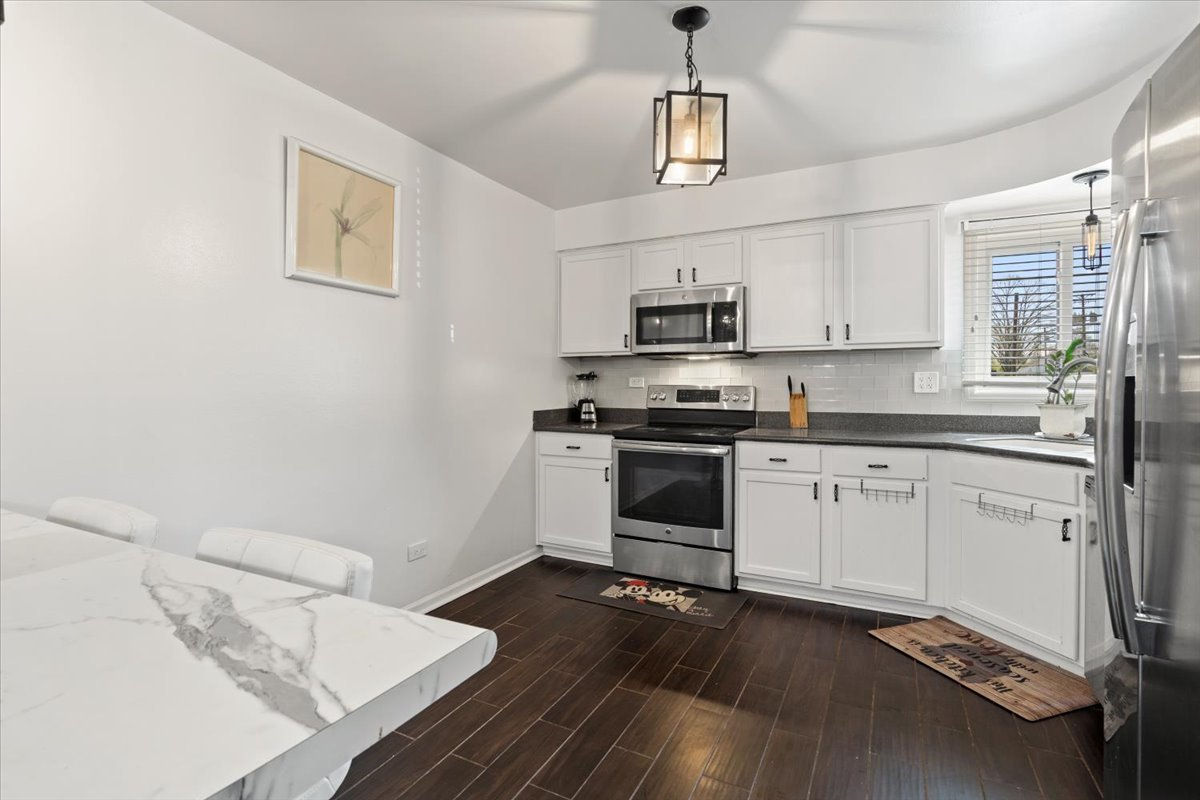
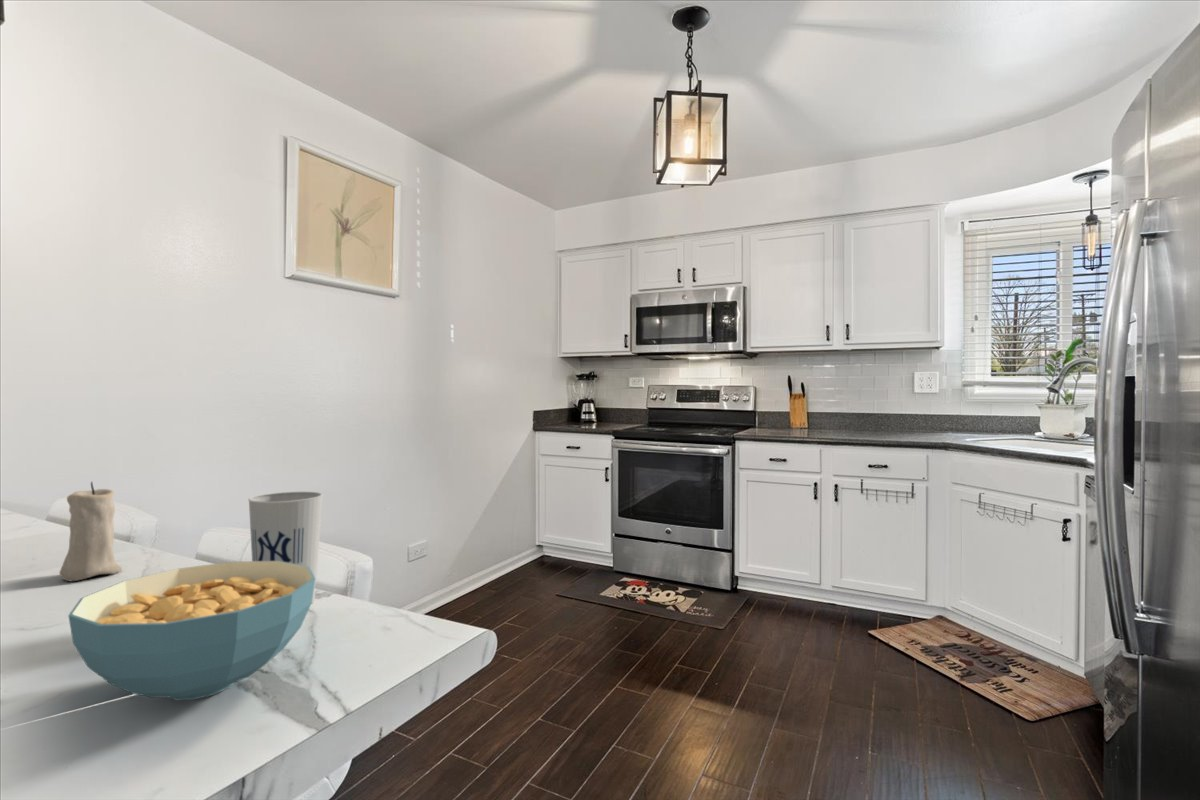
+ cereal bowl (204, 636)
+ cup (286, 550)
+ candle (92, 529)
